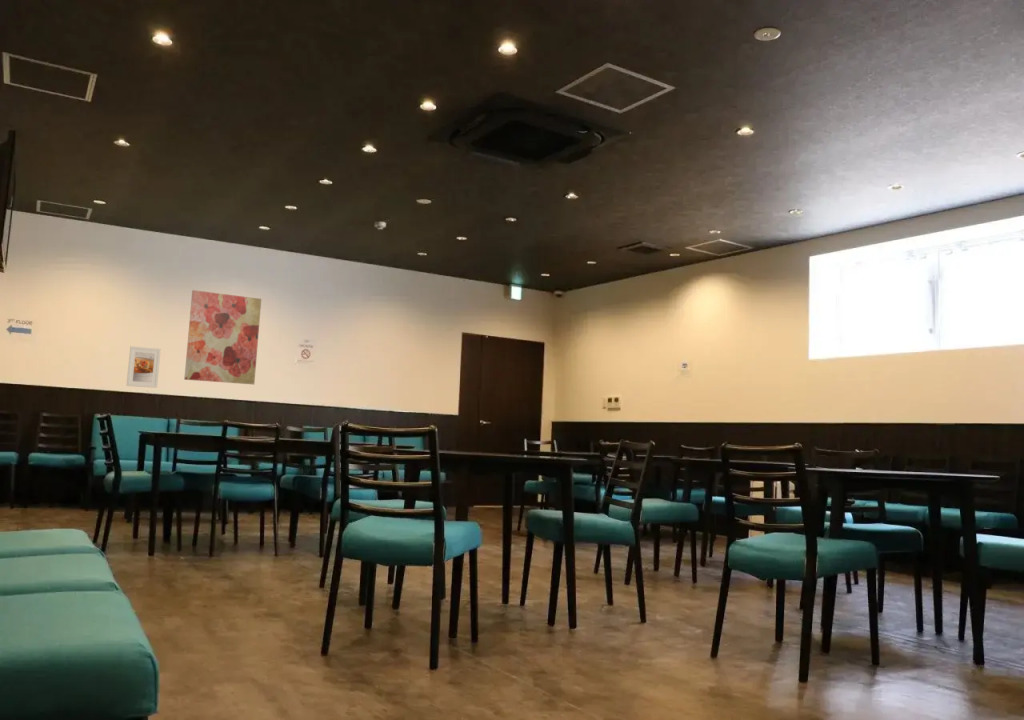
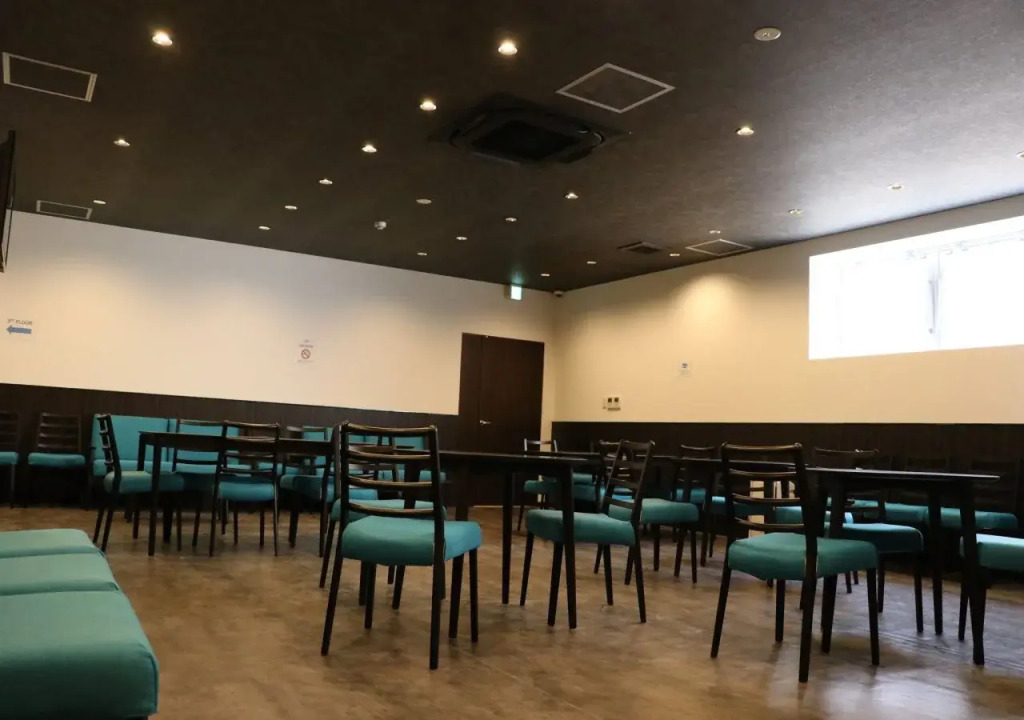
- wall art (223, 338)
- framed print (143, 367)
